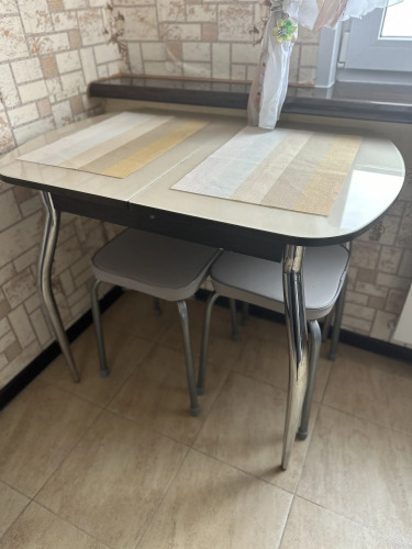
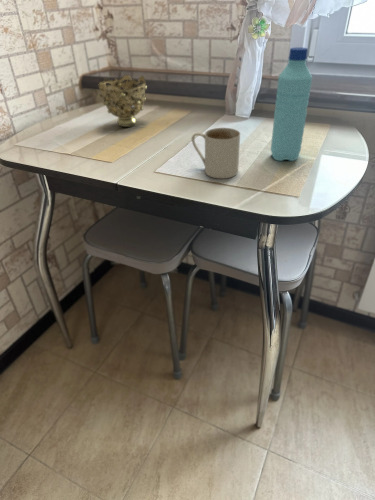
+ decorative bowl (124, 102)
+ mug (214, 151)
+ water bottle (291, 107)
